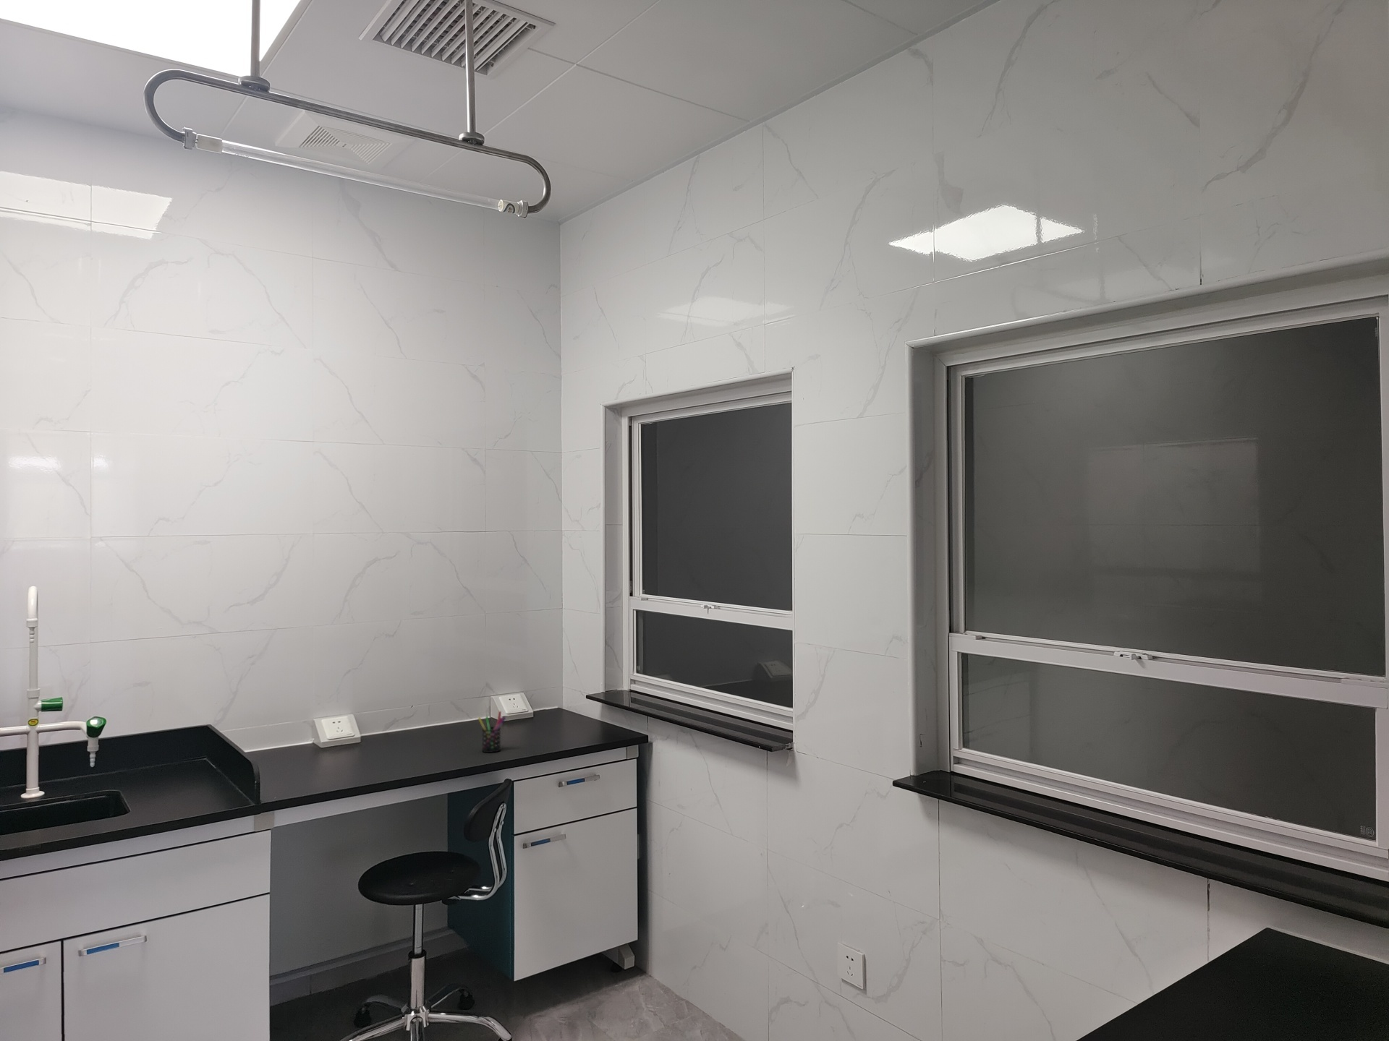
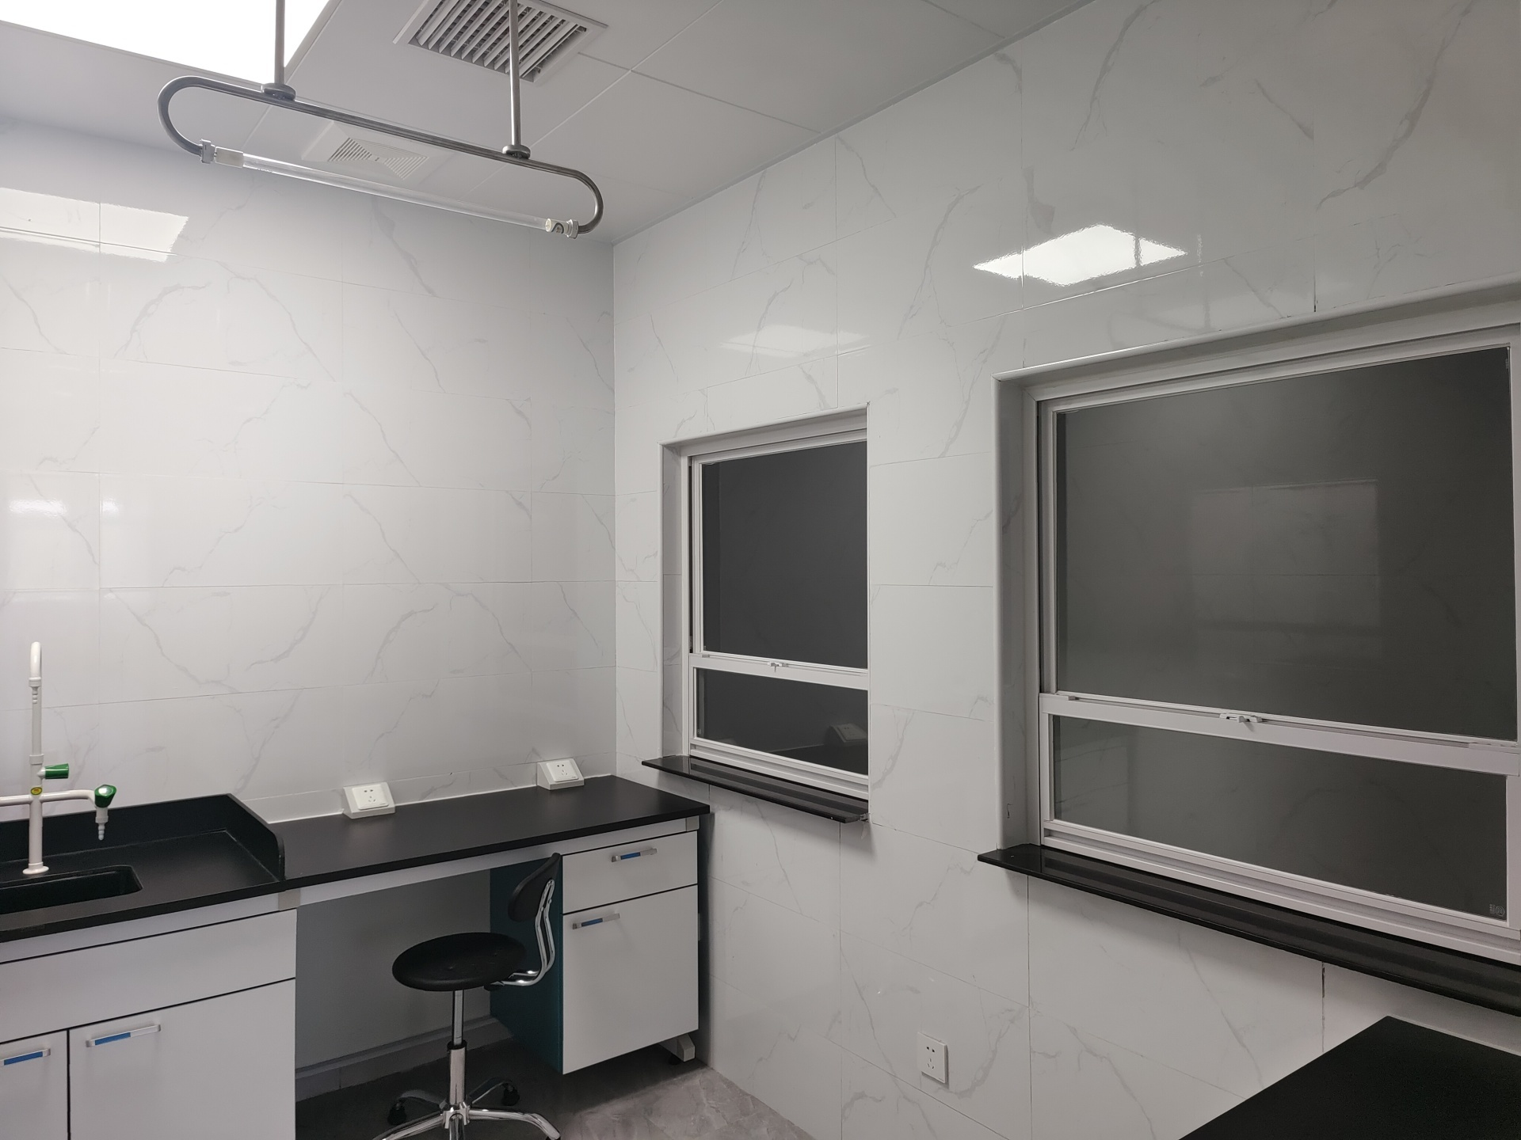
- pen holder (491, 730)
